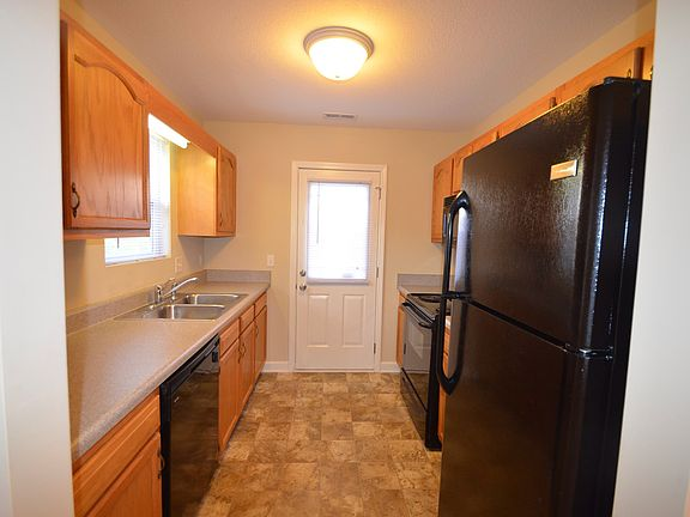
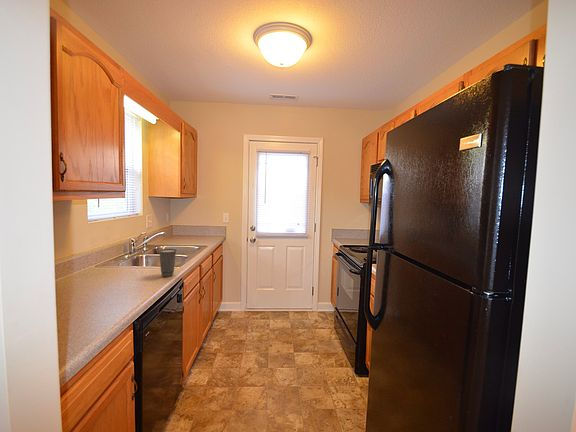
+ cup (167, 262)
